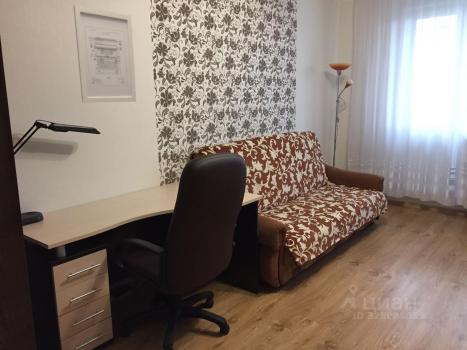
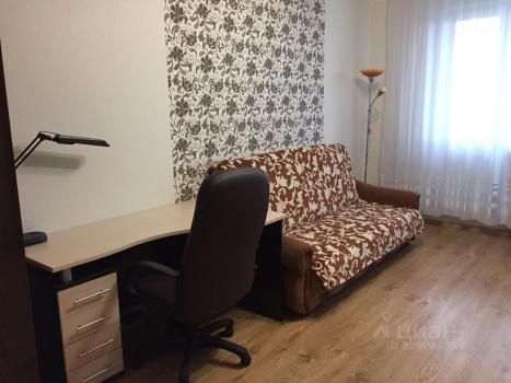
- wall art (107, 57)
